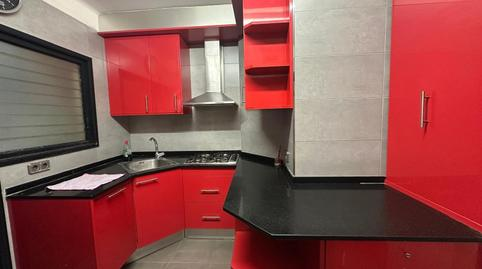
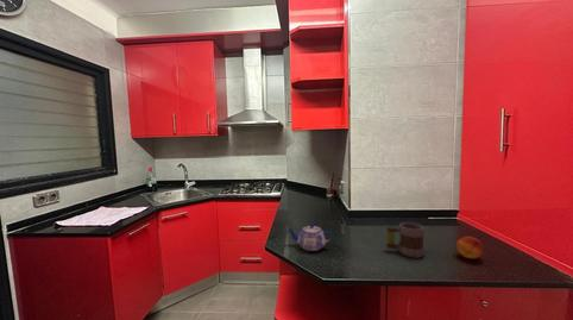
+ mug (404, 238)
+ teapot (309, 234)
+ fruit (468, 247)
